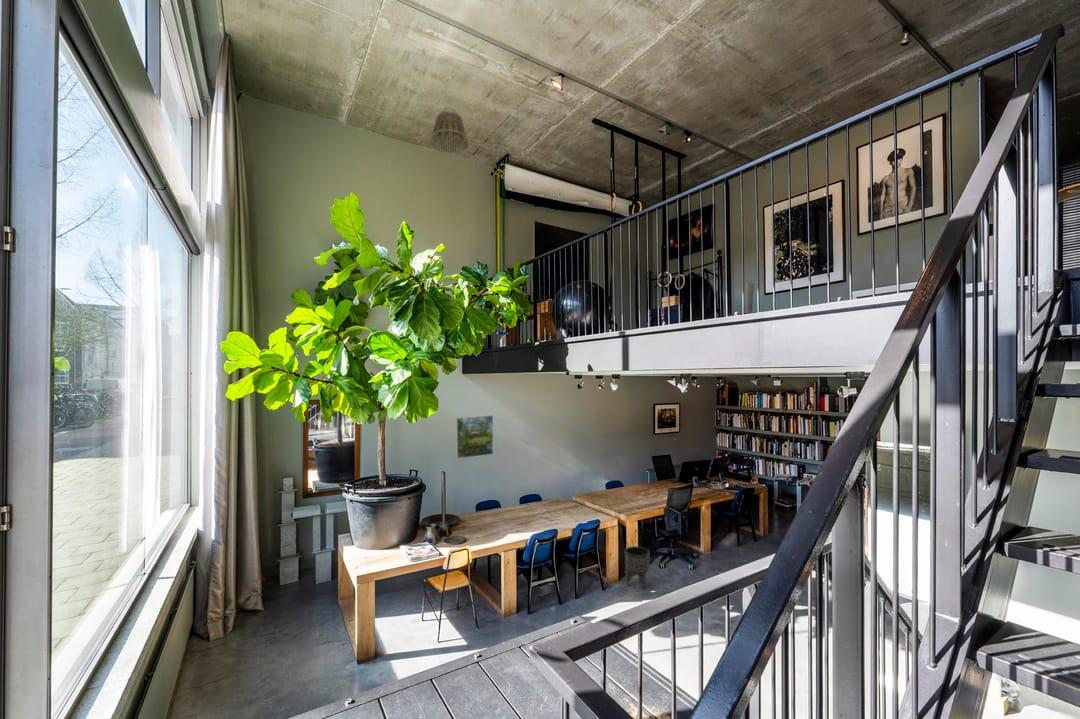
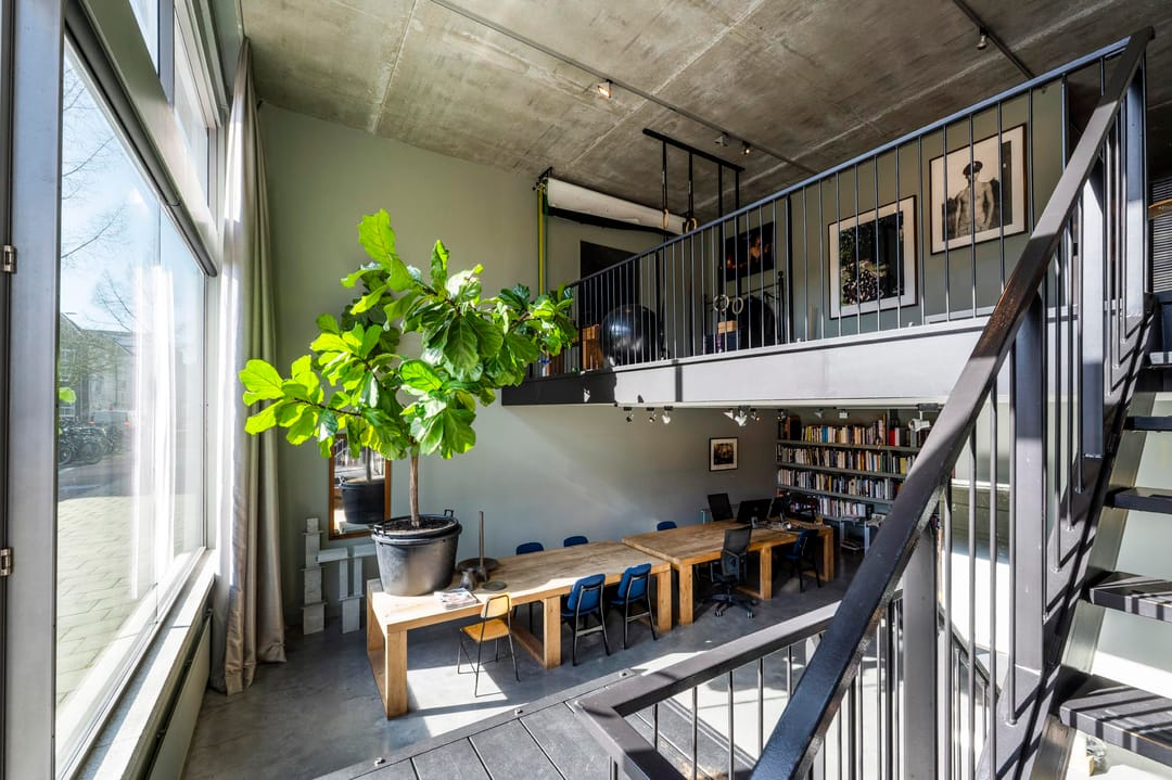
- planter (637, 568)
- lamp shade (449, 126)
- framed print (474, 436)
